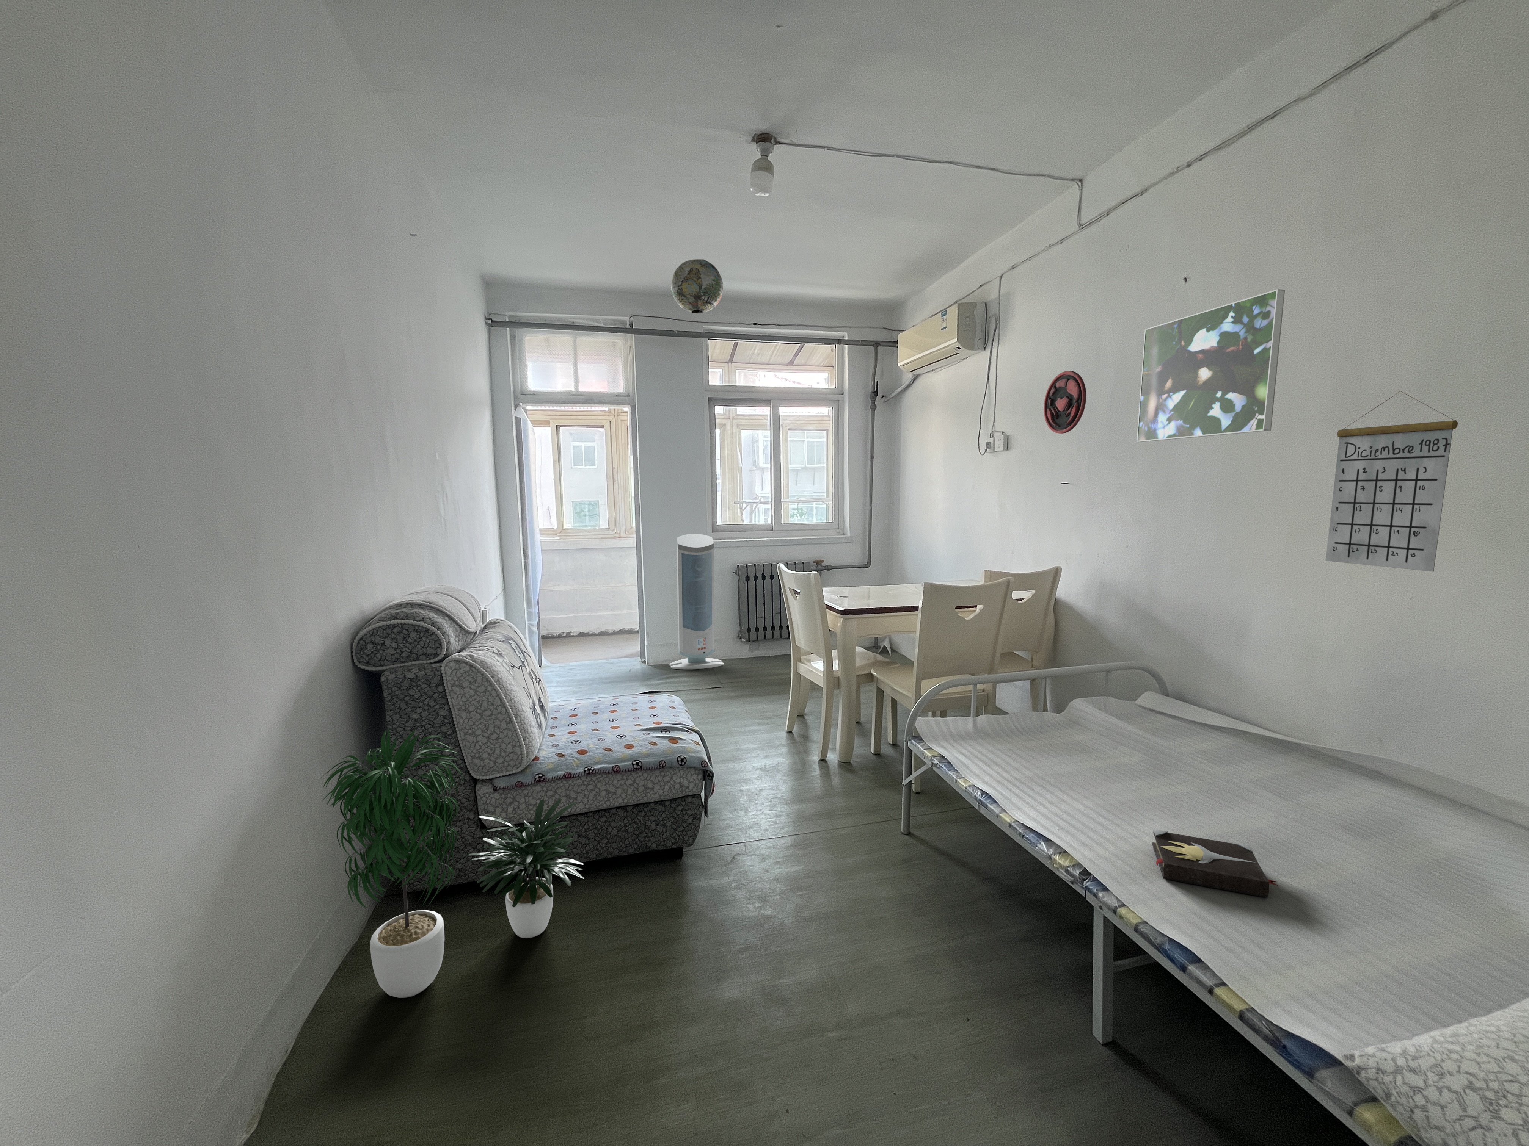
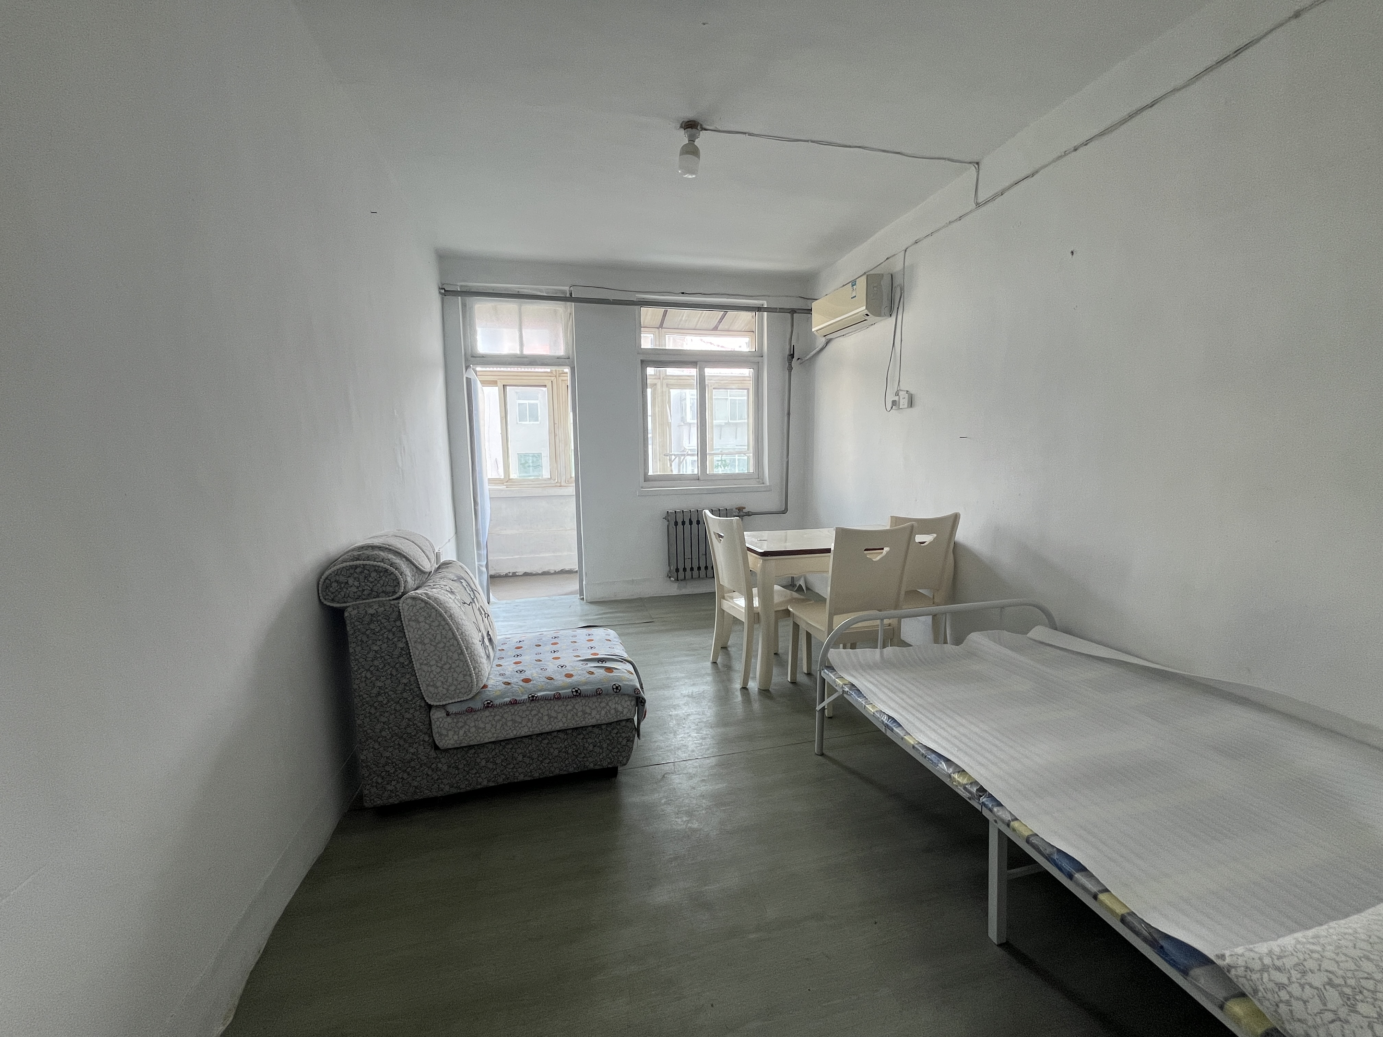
- decorative vase (697, 286)
- plate (1063, 402)
- hardback book (1208, 861)
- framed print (1202, 374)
- calendar (1387, 480)
- potted plant (457, 838)
- air purifier (696, 601)
